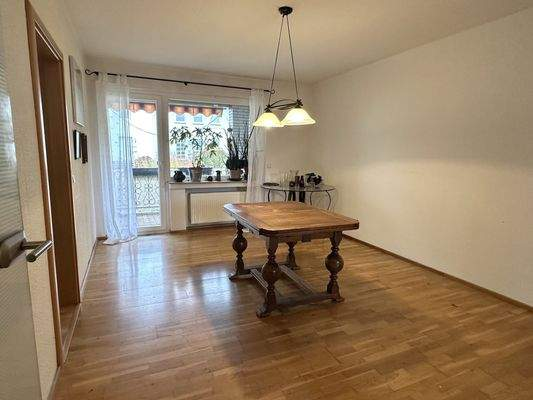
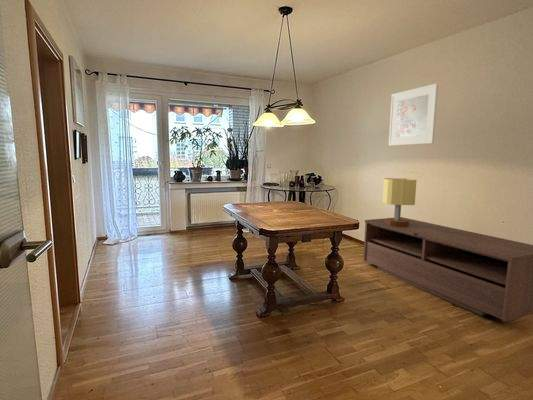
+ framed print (411, 117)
+ table lamp (398, 201)
+ dresser (439, 258)
